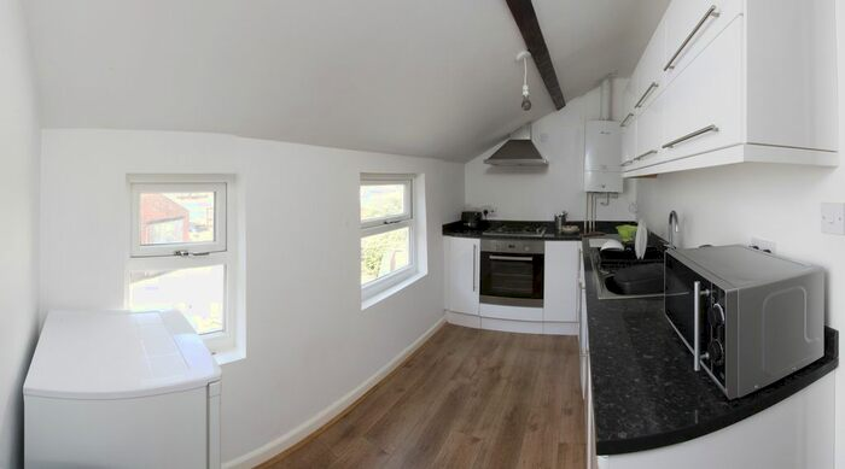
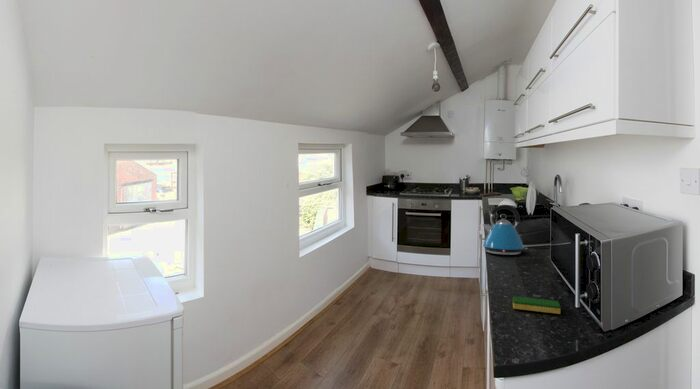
+ dish sponge (535, 304)
+ kettle (504, 228)
